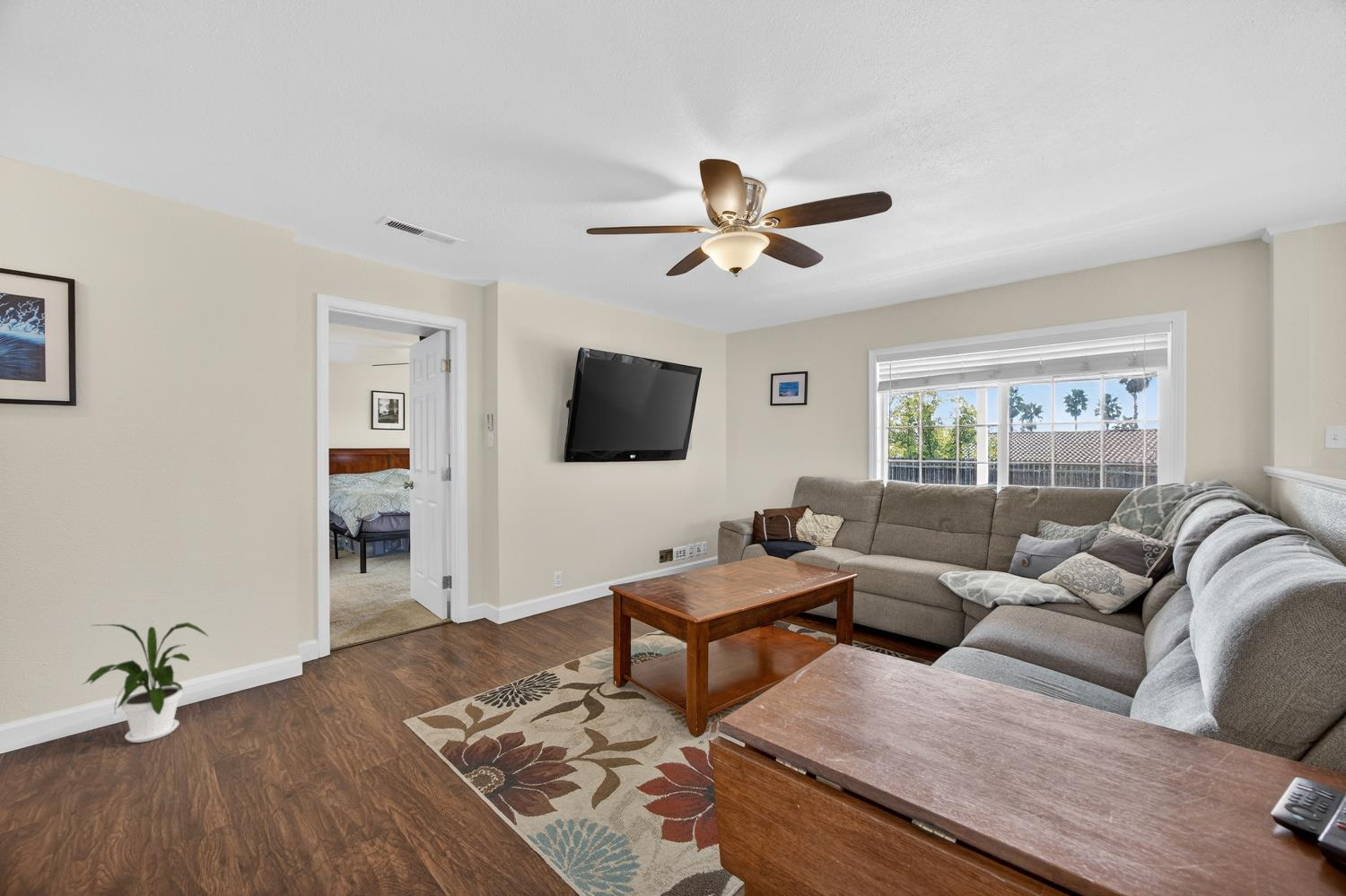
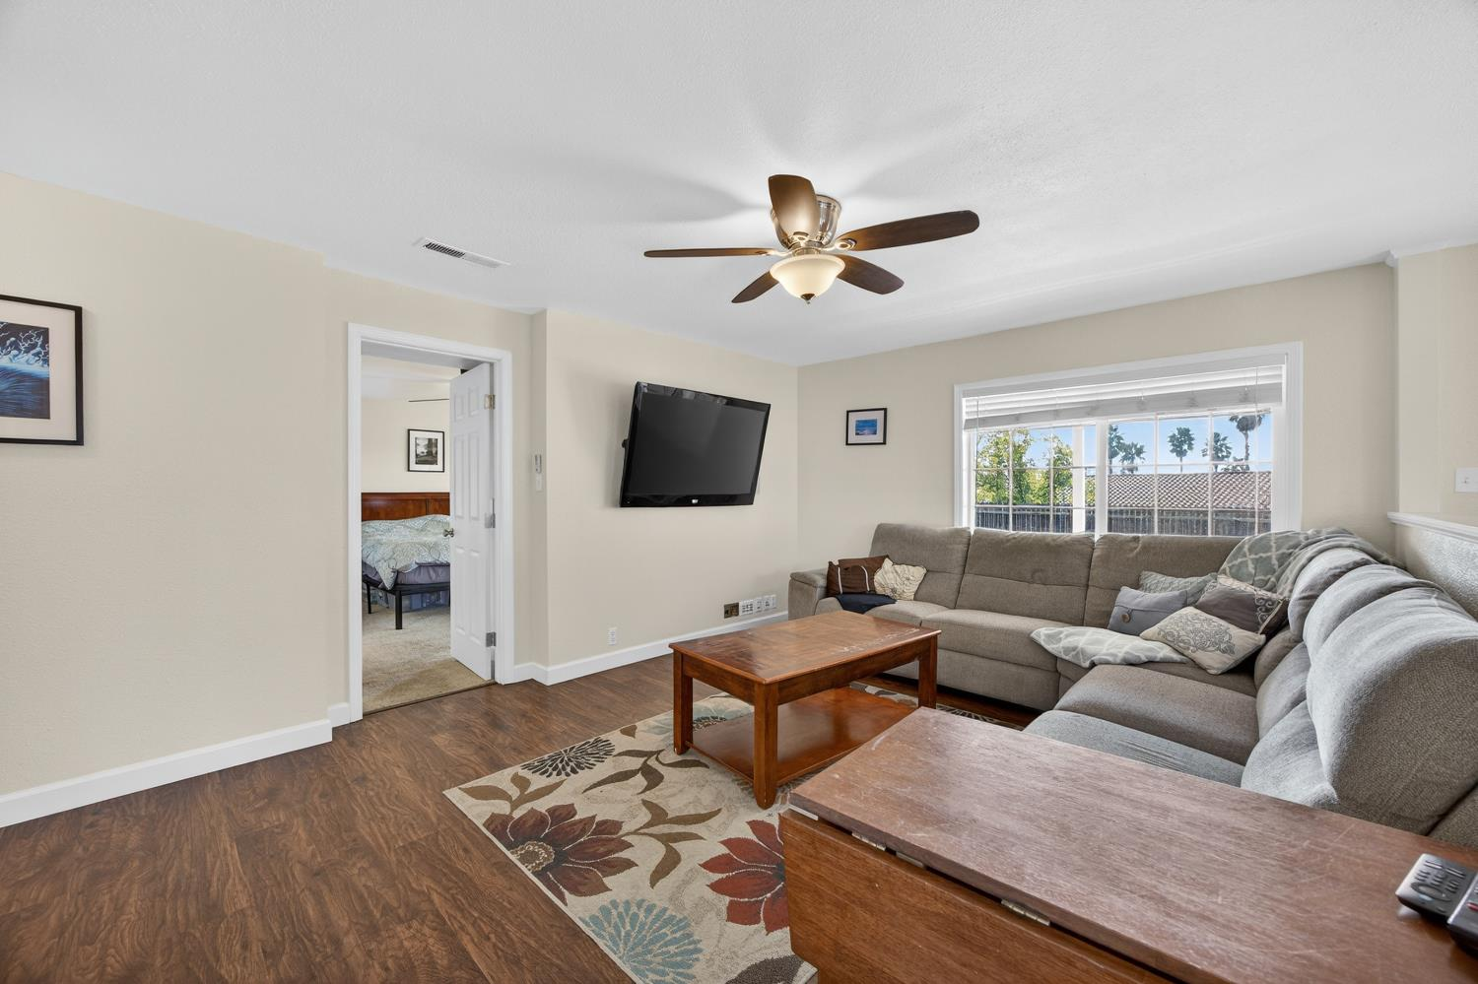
- house plant (148, 676)
